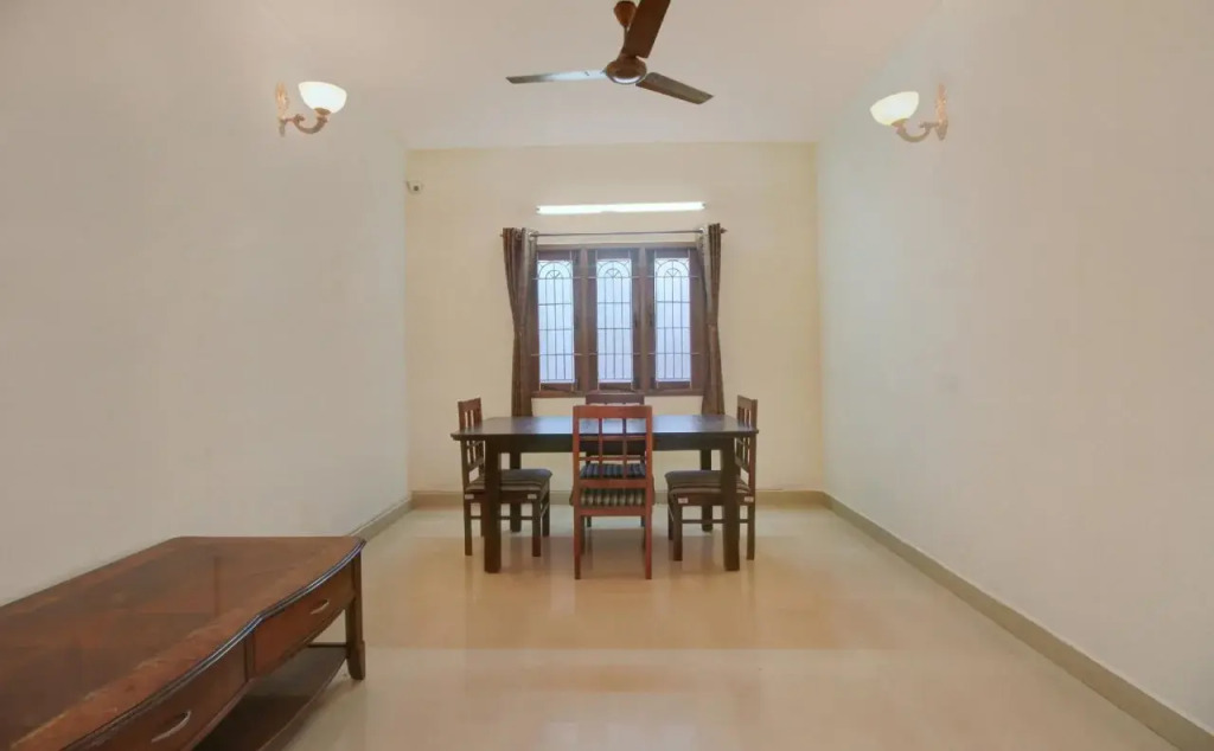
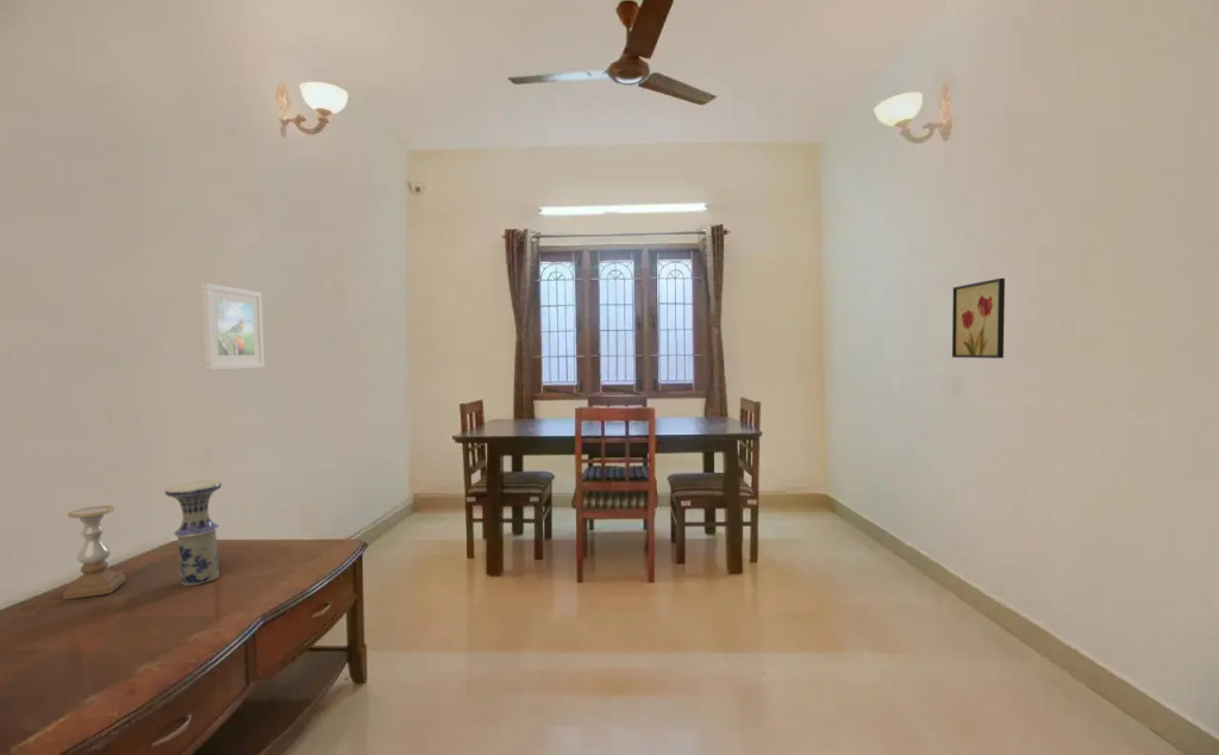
+ wall art (977, 320)
+ candle holder (93, 549)
+ vase (195, 532)
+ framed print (235, 329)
